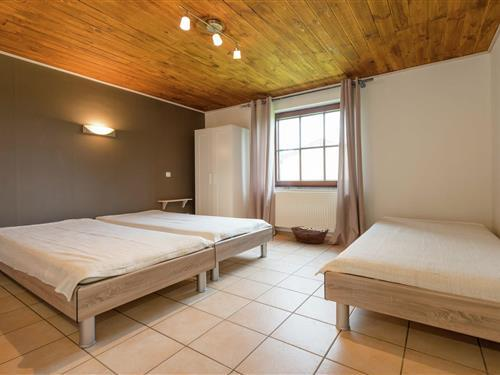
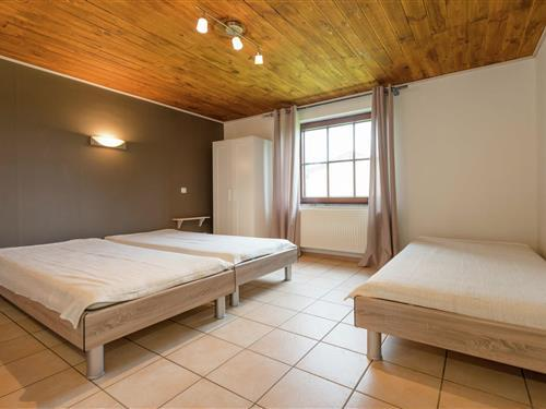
- basket (309, 234)
